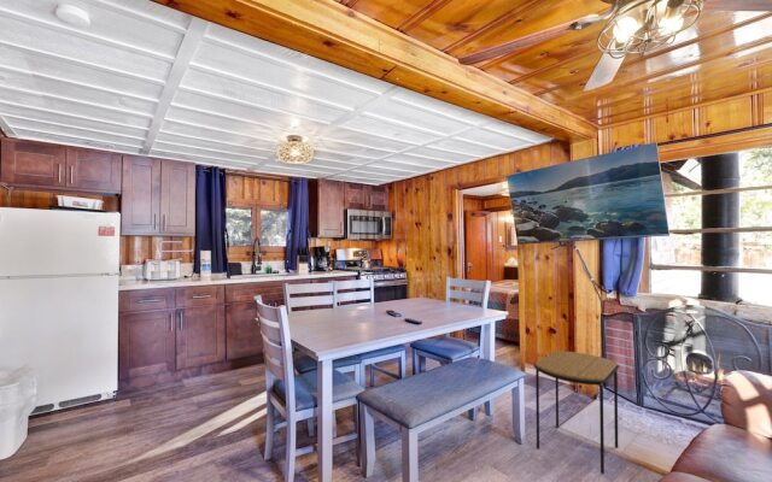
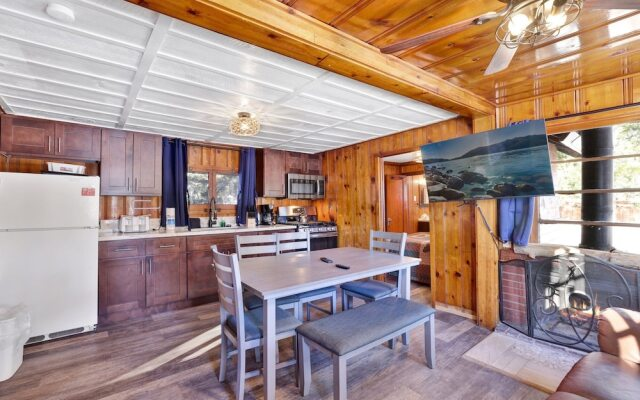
- side table (557, 405)
